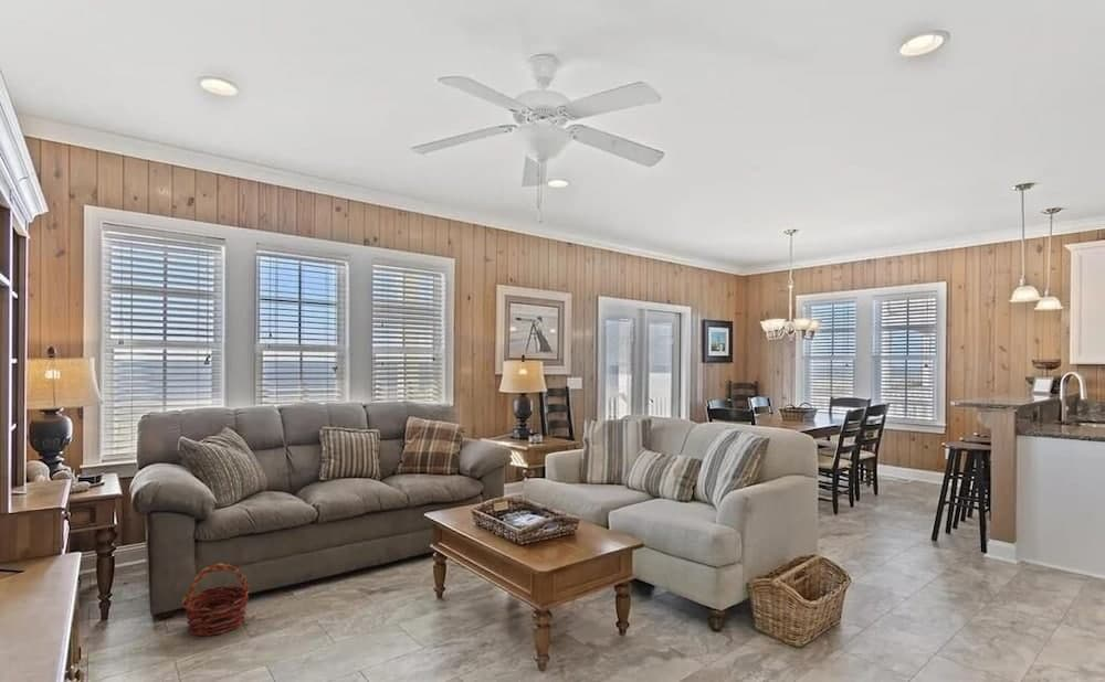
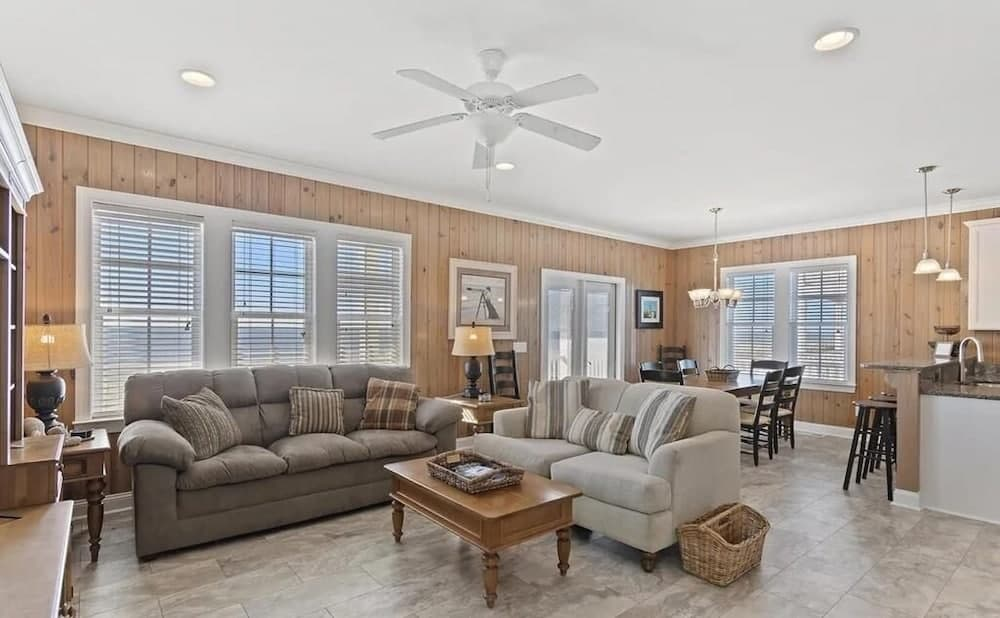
- basket (217, 594)
